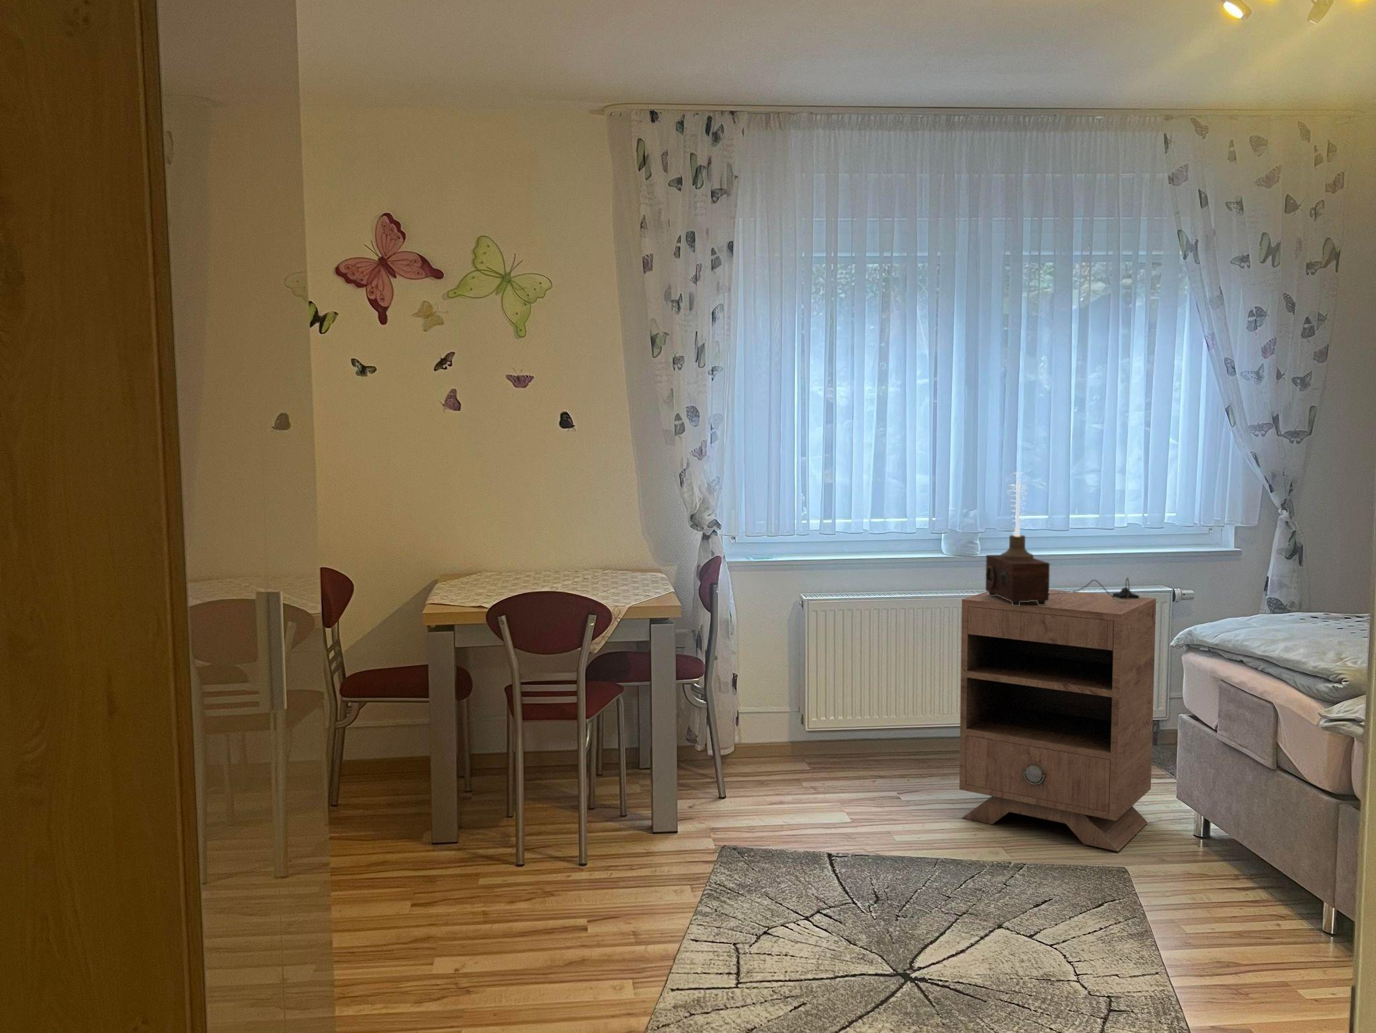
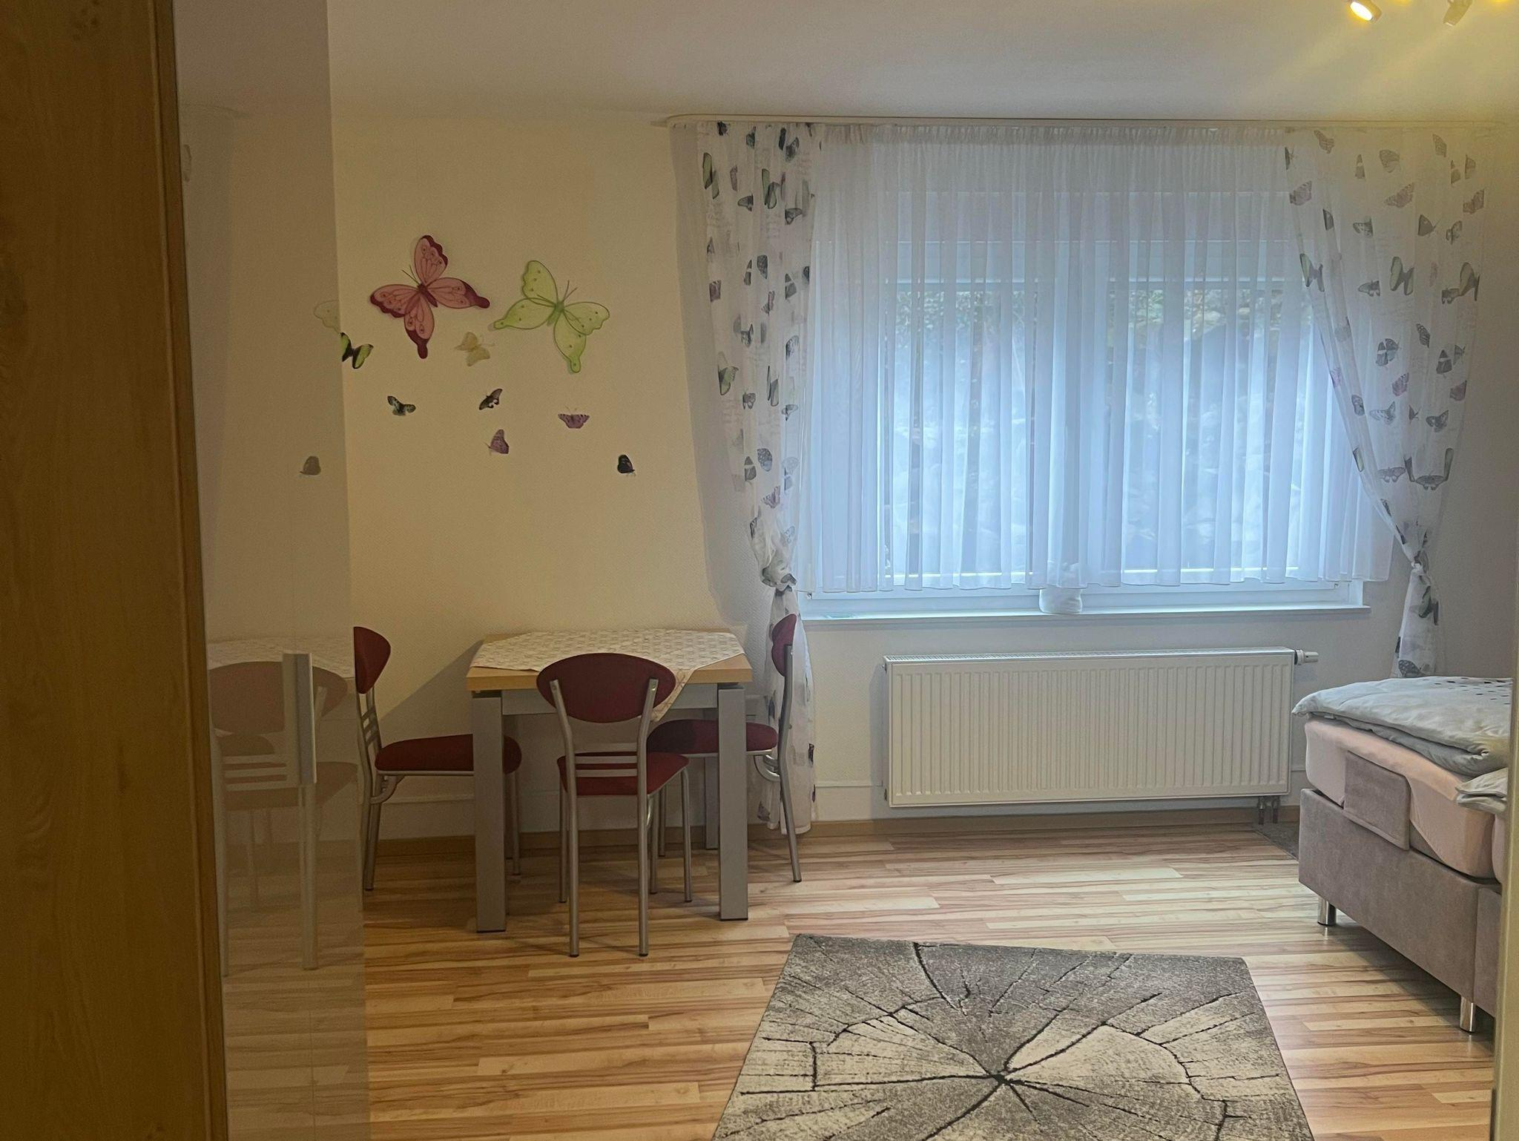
- table lamp (1048, 563)
- nightstand (1055, 711)
